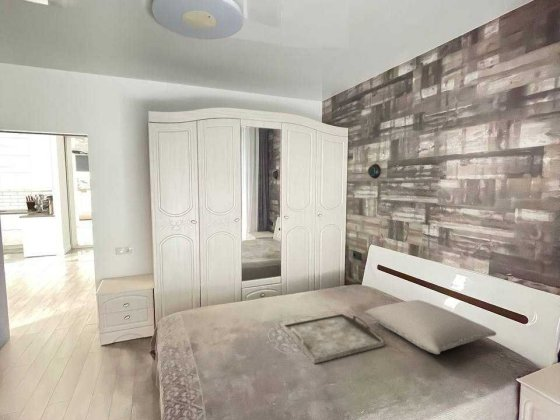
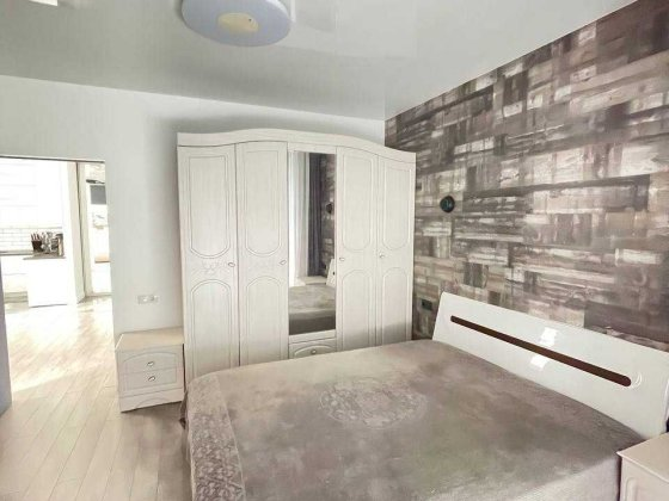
- serving tray (330, 330)
- pillow (424, 321)
